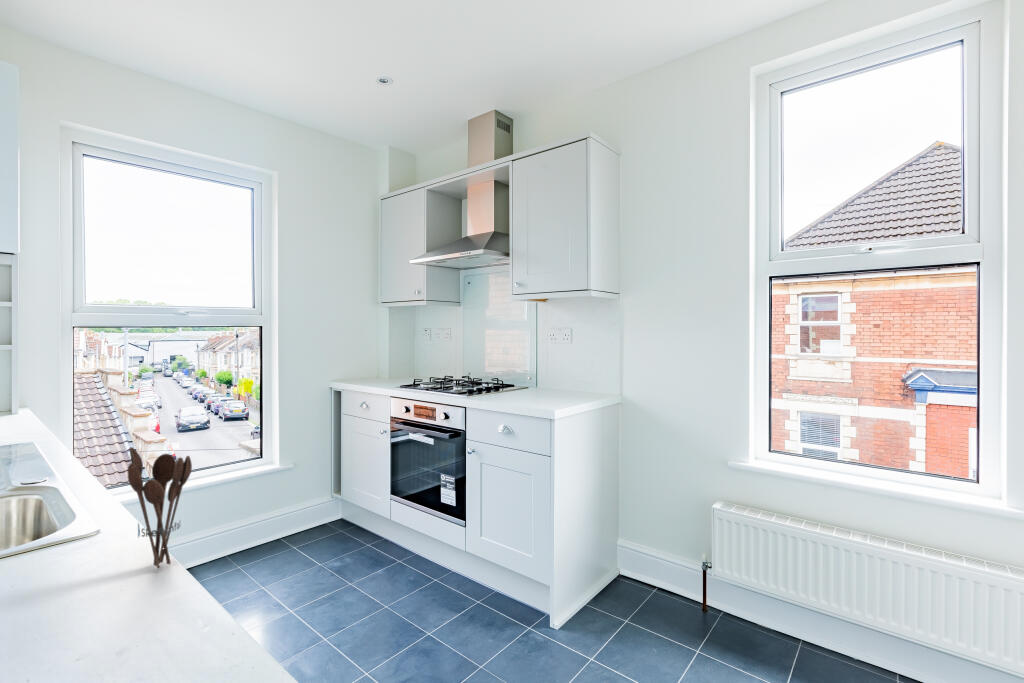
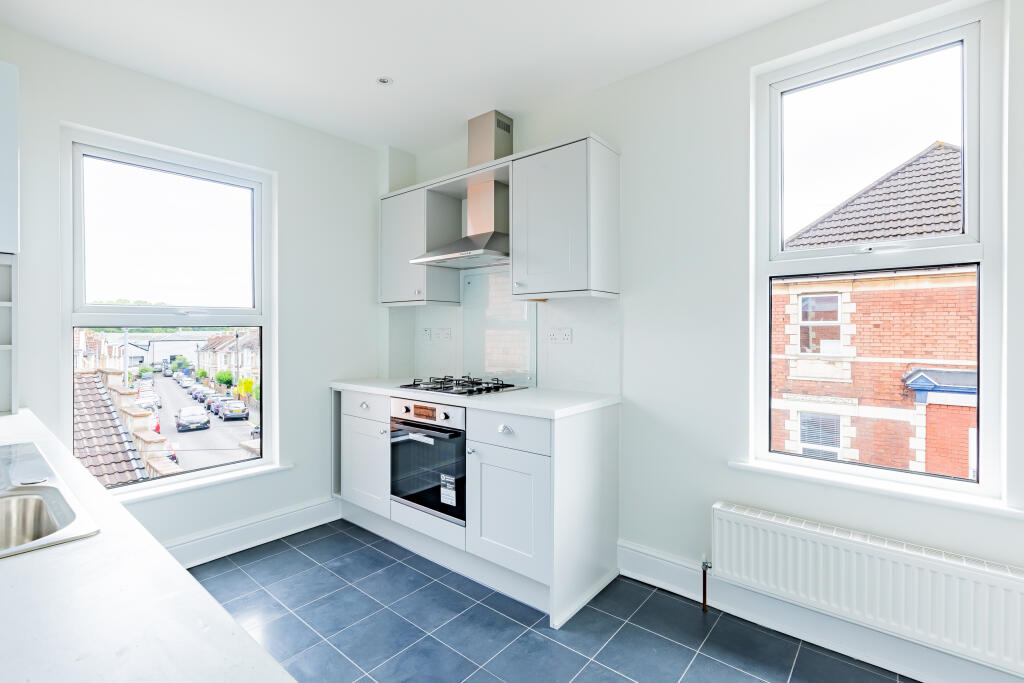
- utensil holder (156, 505)
